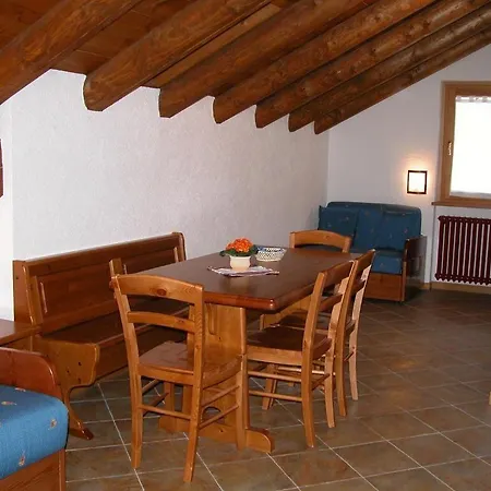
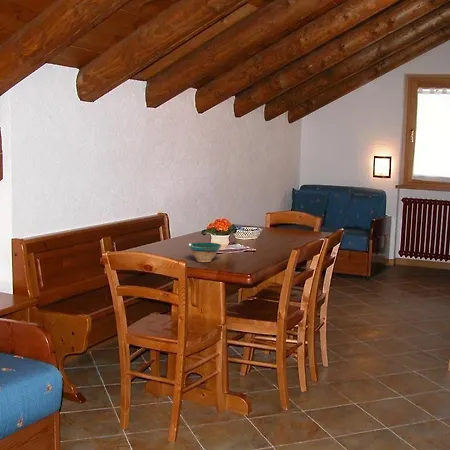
+ bowl (204, 252)
